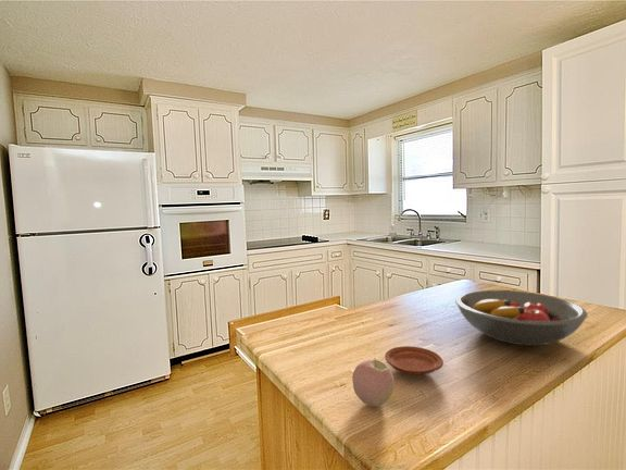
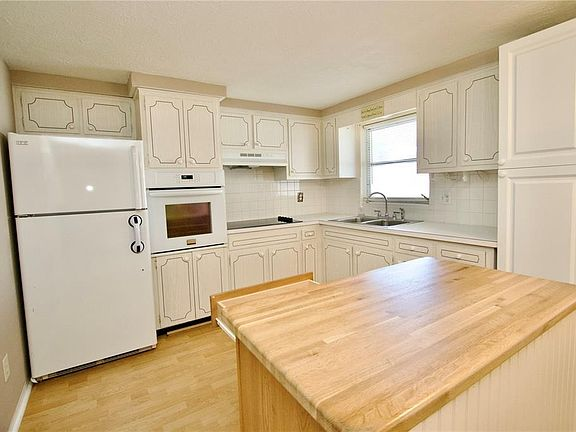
- fruit bowl (515, 314)
- apple (372, 380)
- plate (413, 363)
